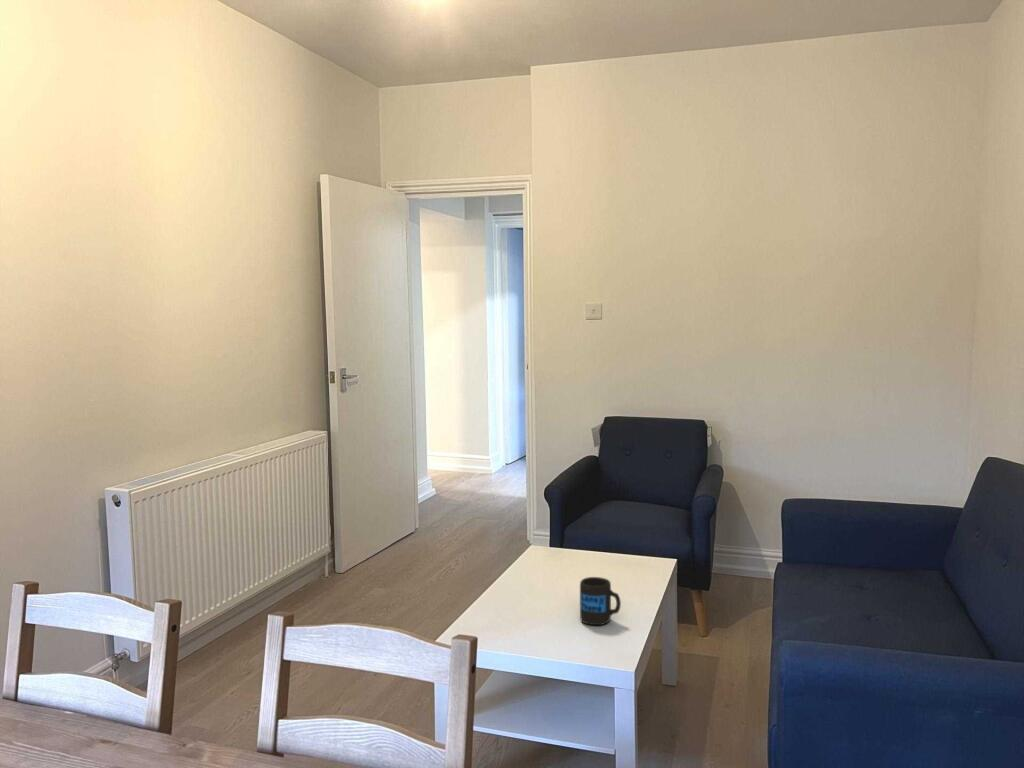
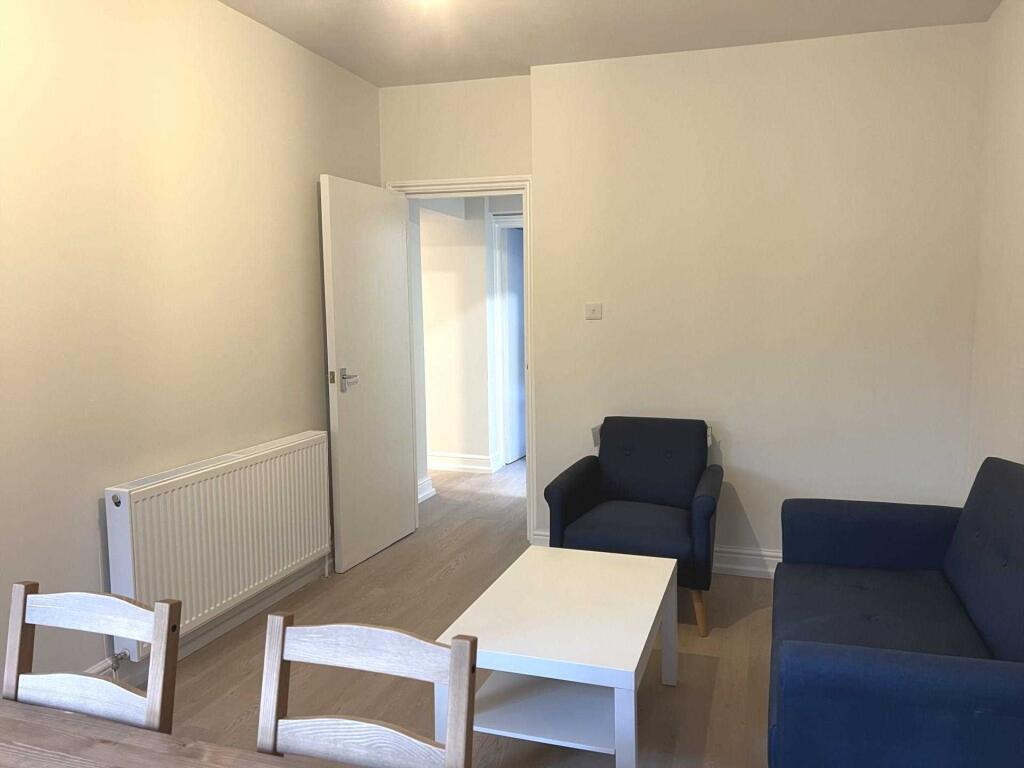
- mug (600, 601)
